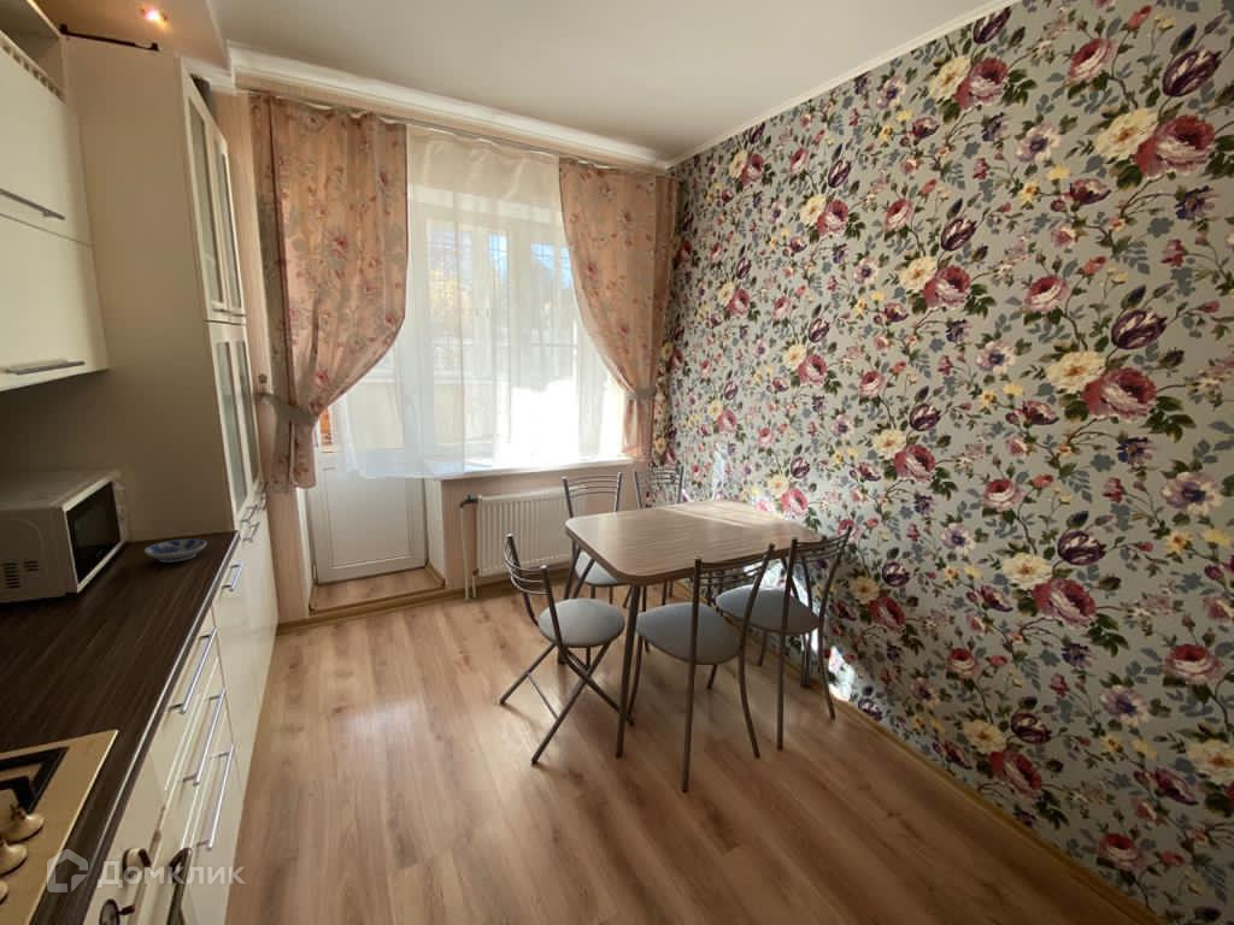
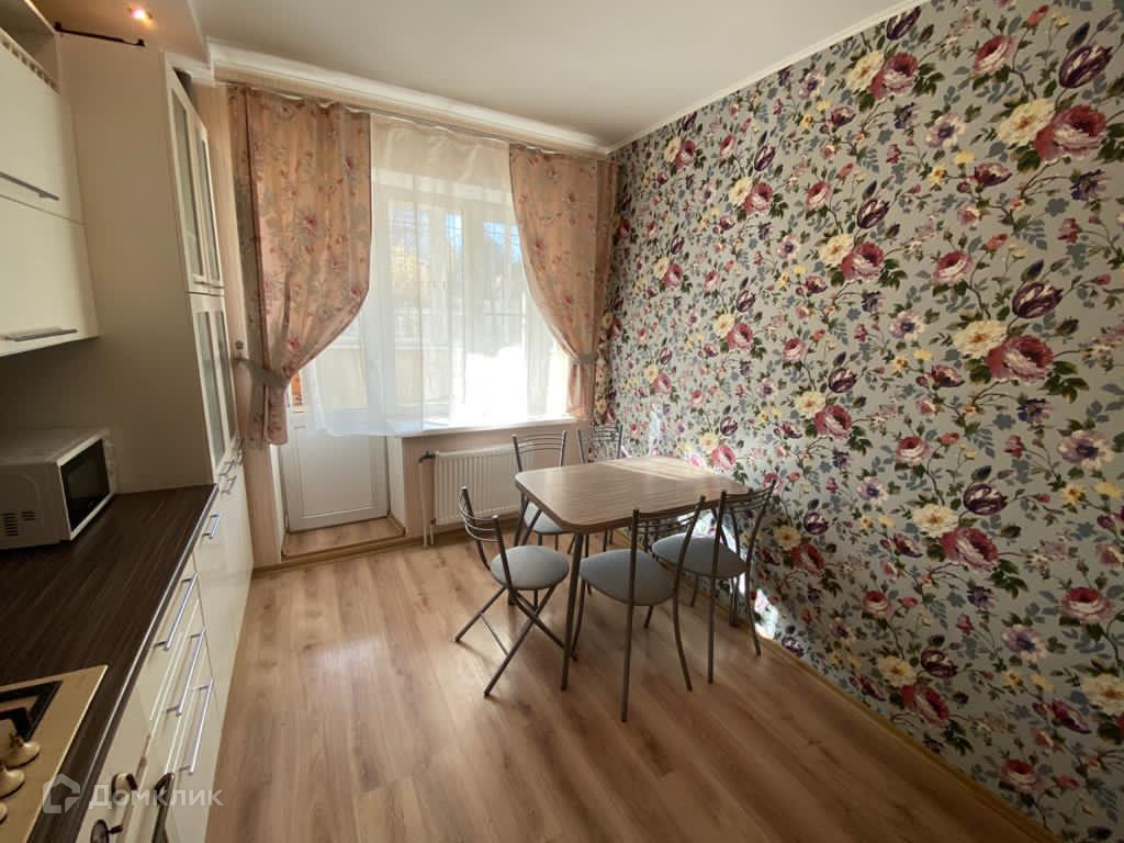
- bowl (176, 550)
